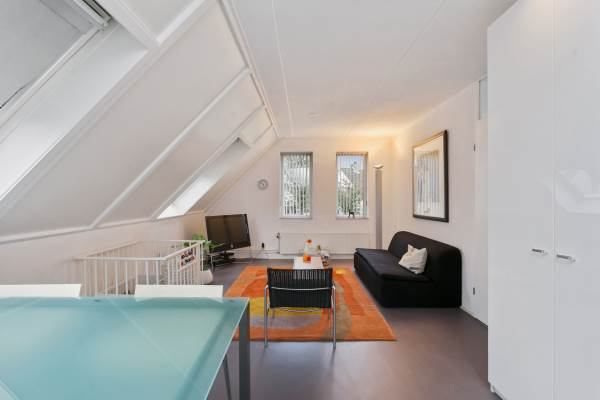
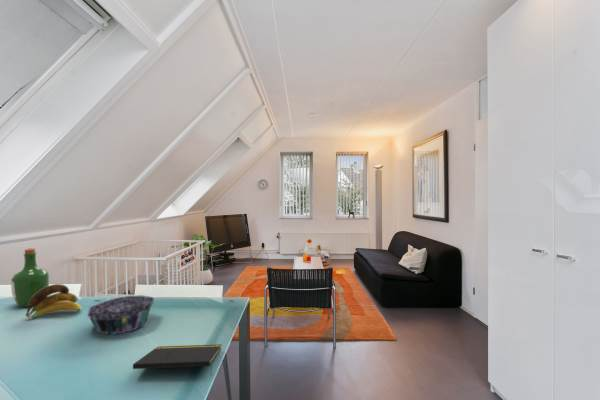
+ banana (56, 299)
+ decorative bowl (123, 314)
+ wine bottle (30, 276)
+ notepad (181, 355)
